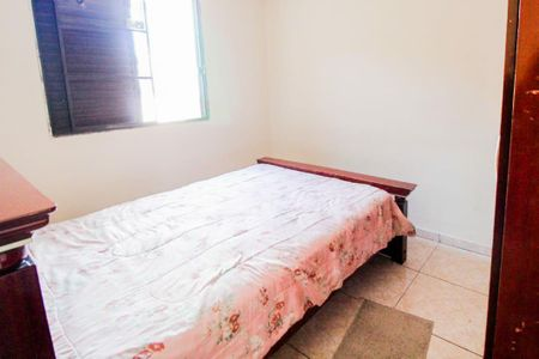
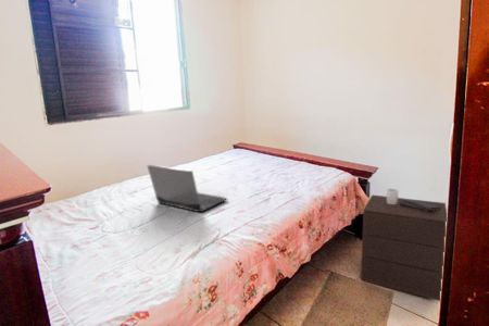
+ laptop computer (188, 183)
+ nightstand (402, 236)
